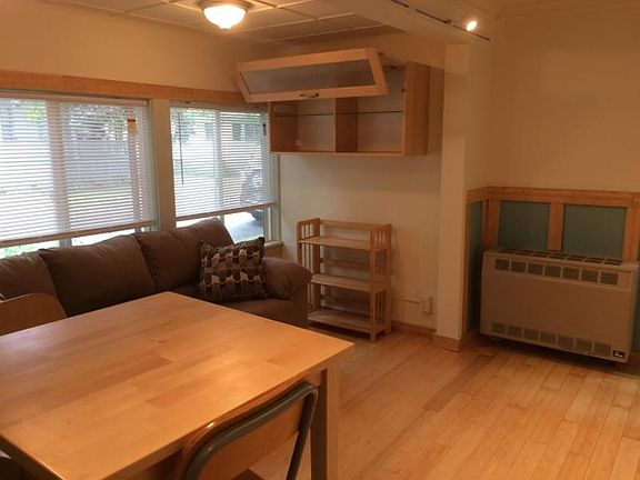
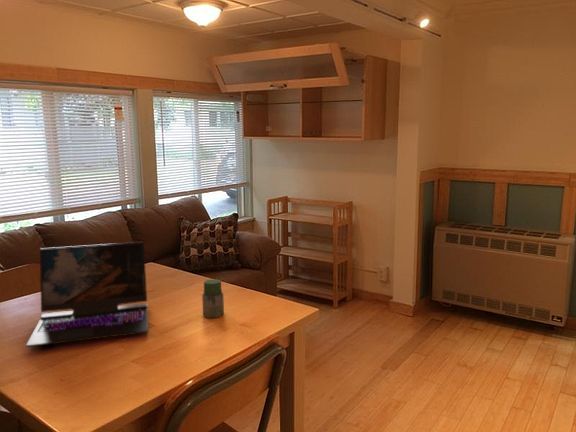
+ laptop (91, 289)
+ jar (212, 297)
